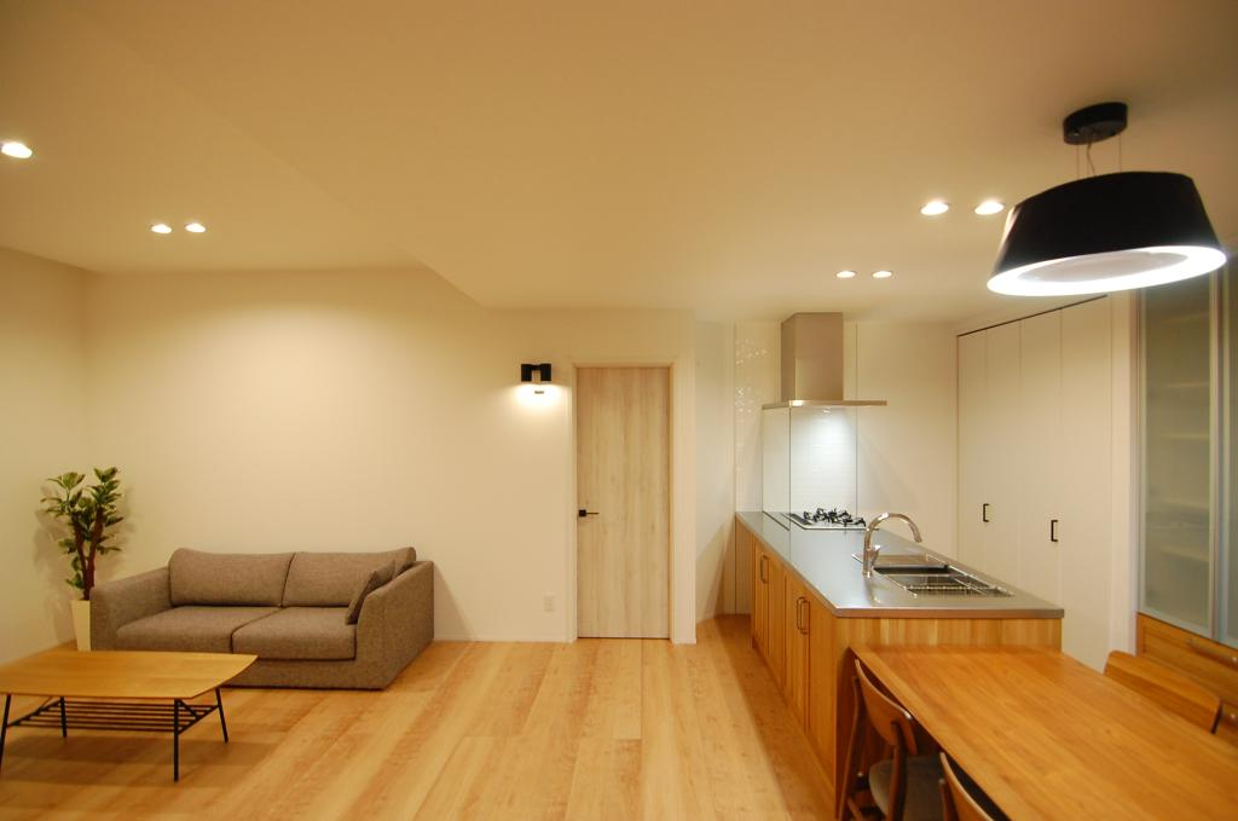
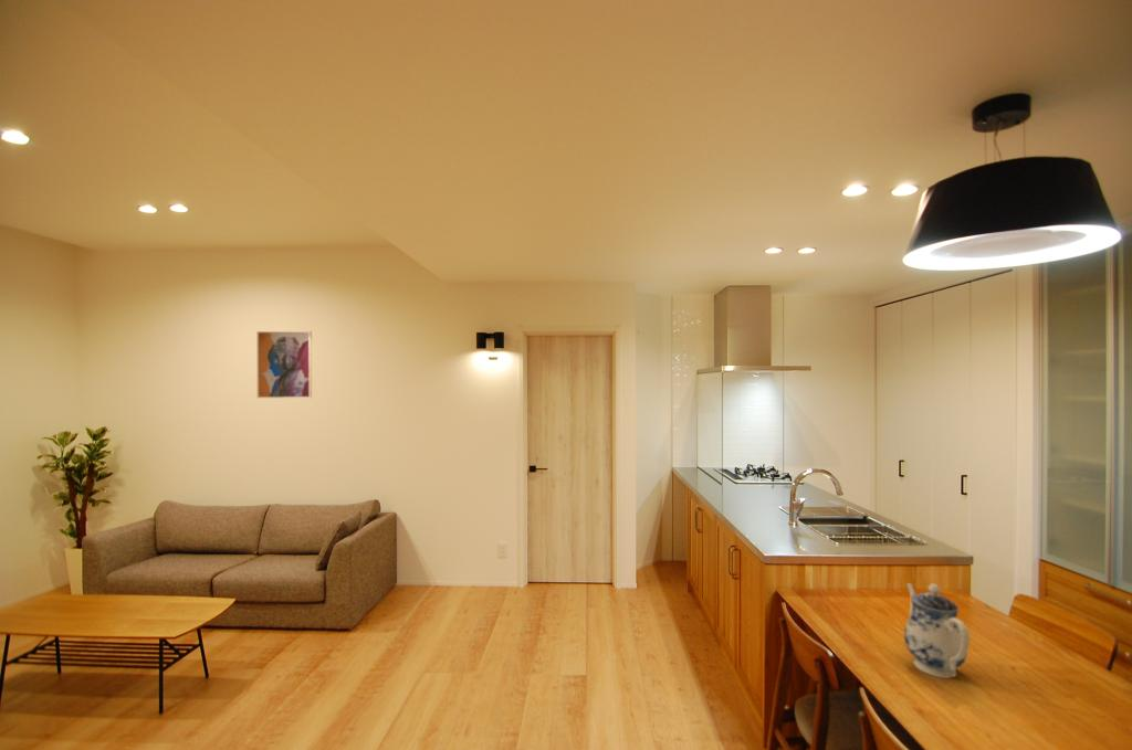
+ teapot (934, 626)
+ wall art (284, 365)
